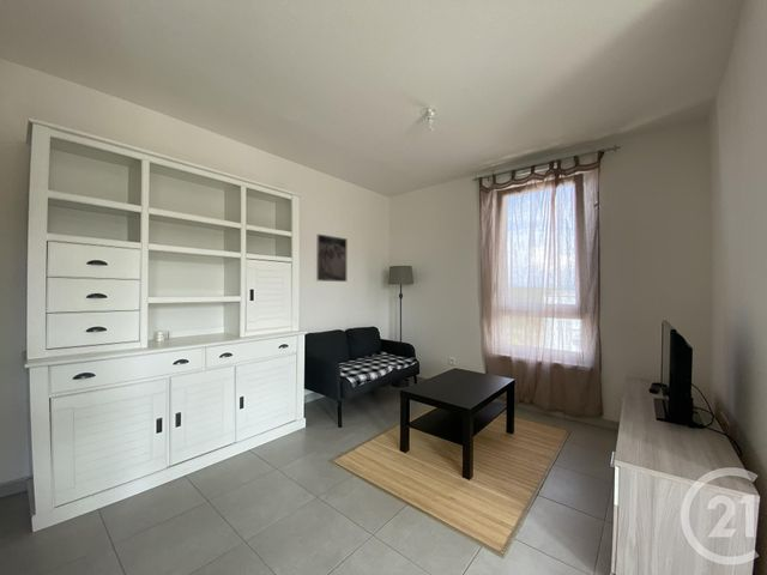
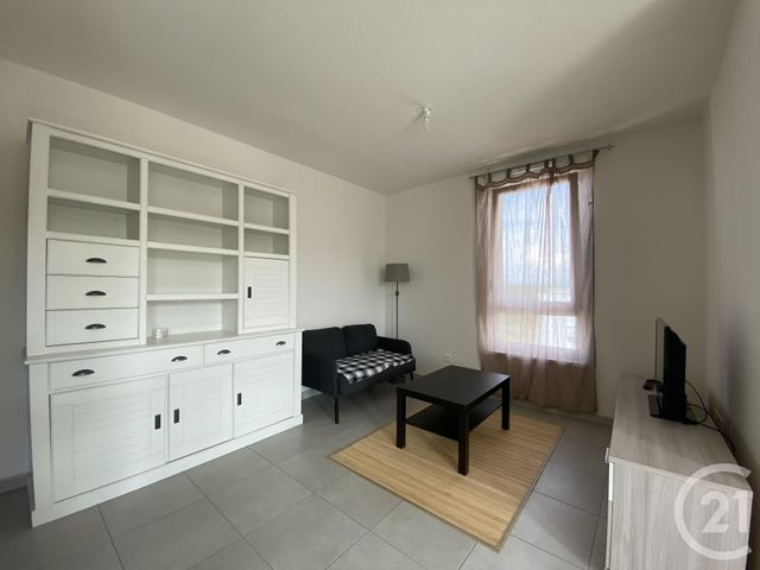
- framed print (332, 259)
